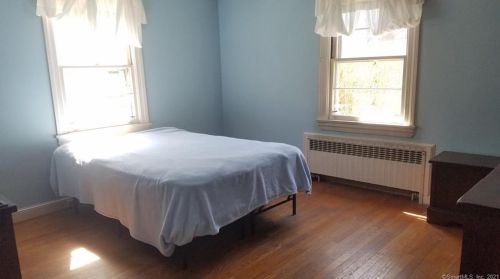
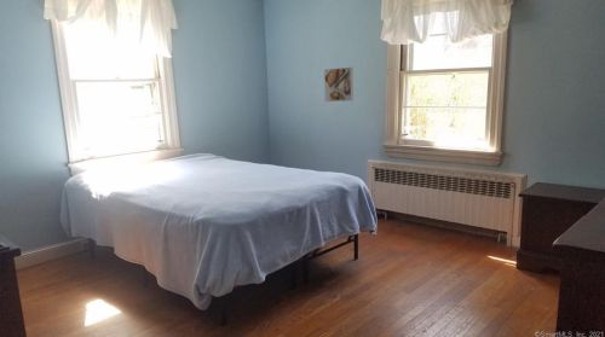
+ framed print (338, 85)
